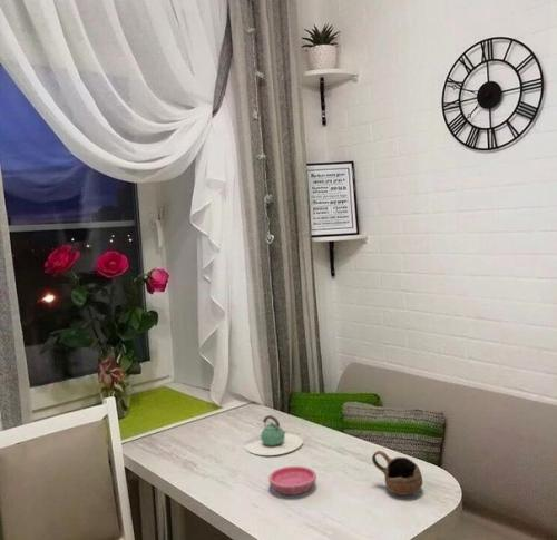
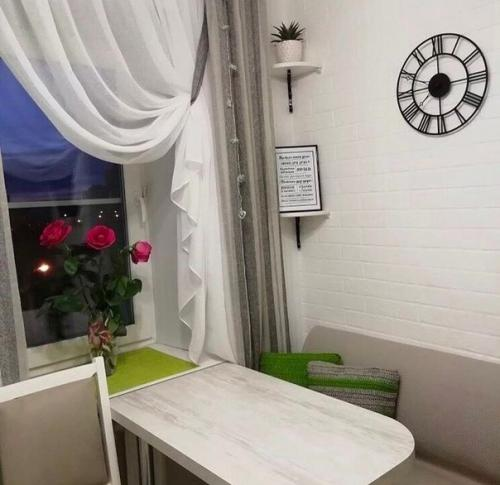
- cup (399, 470)
- saucer (292, 481)
- teapot (272, 429)
